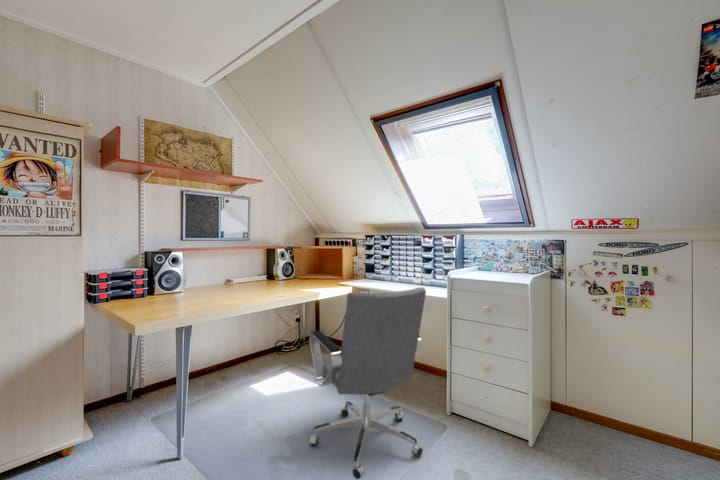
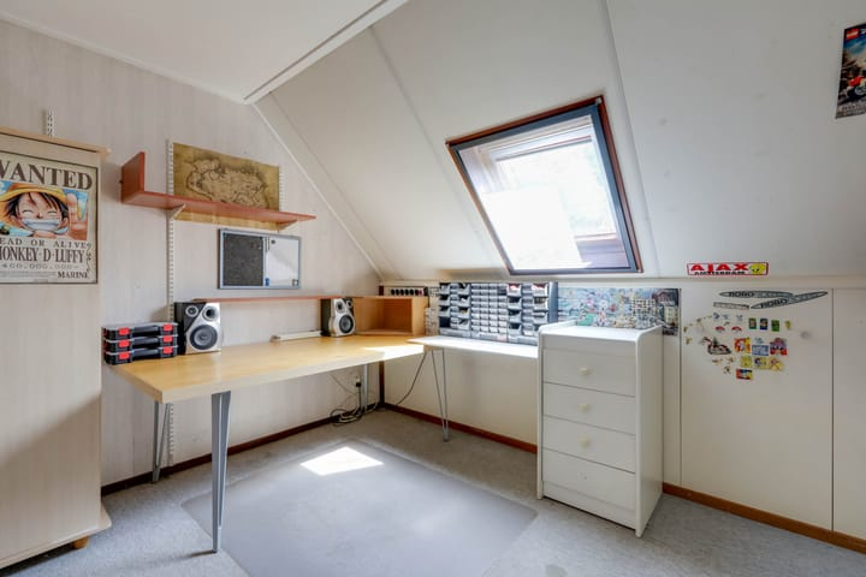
- office chair (364, 361)
